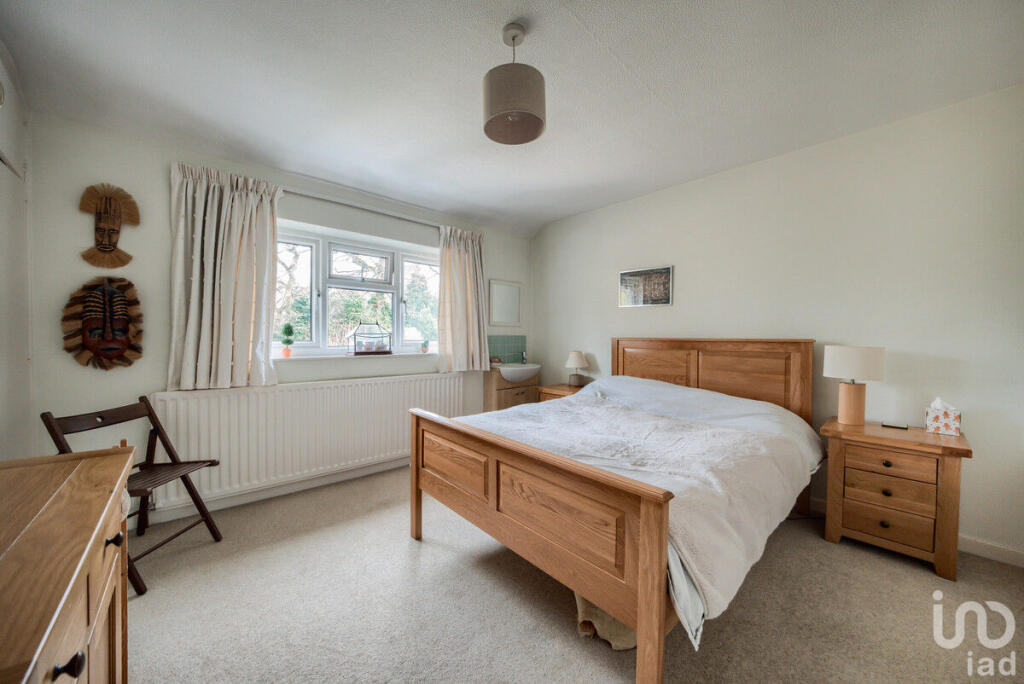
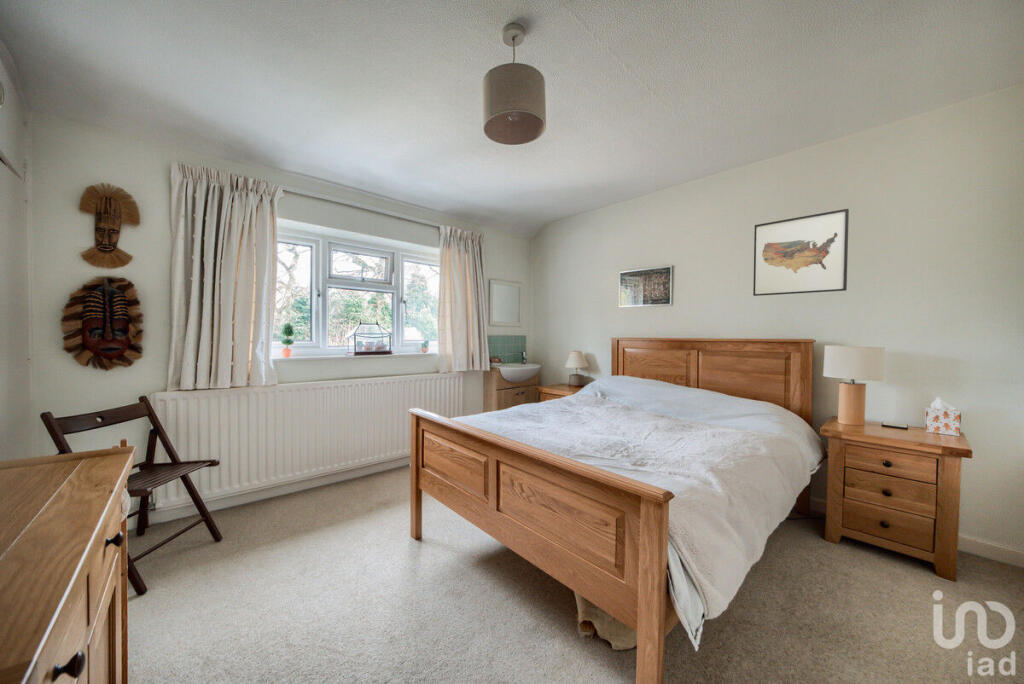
+ wall art (797, 255)
